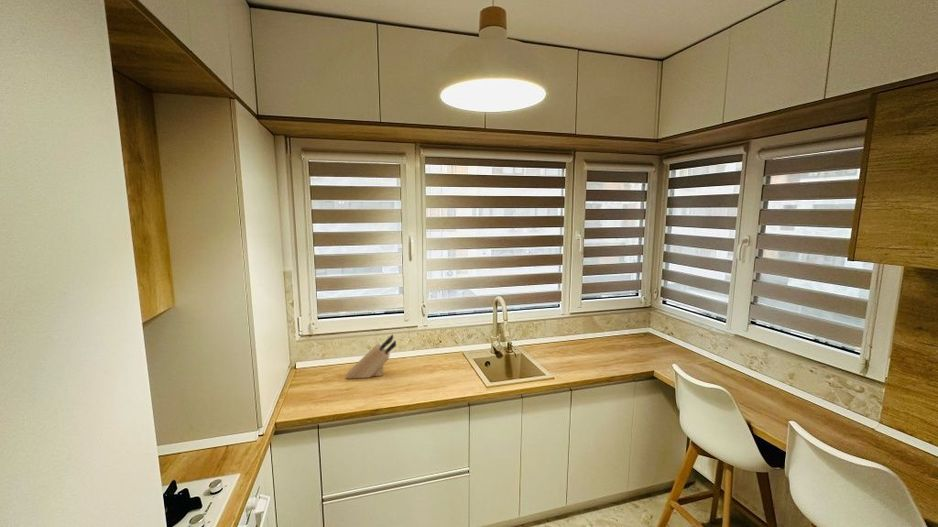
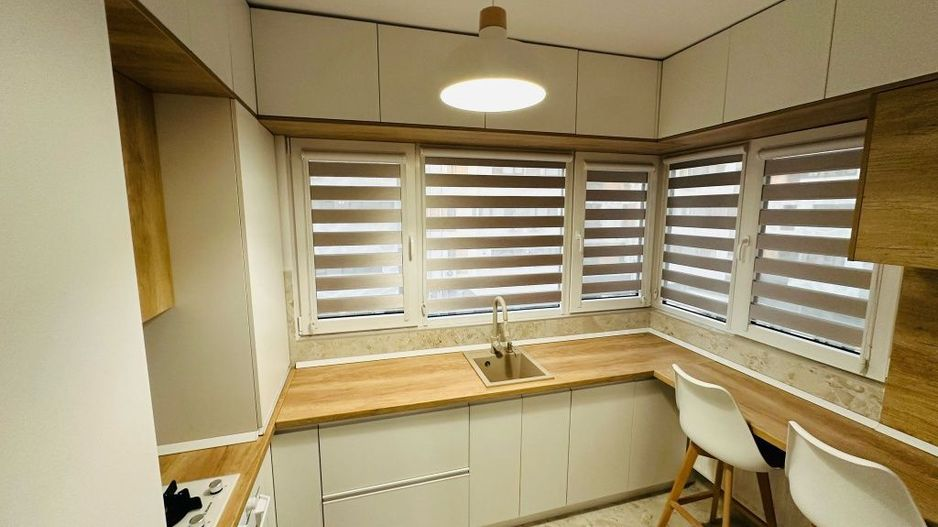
- knife block (371, 355)
